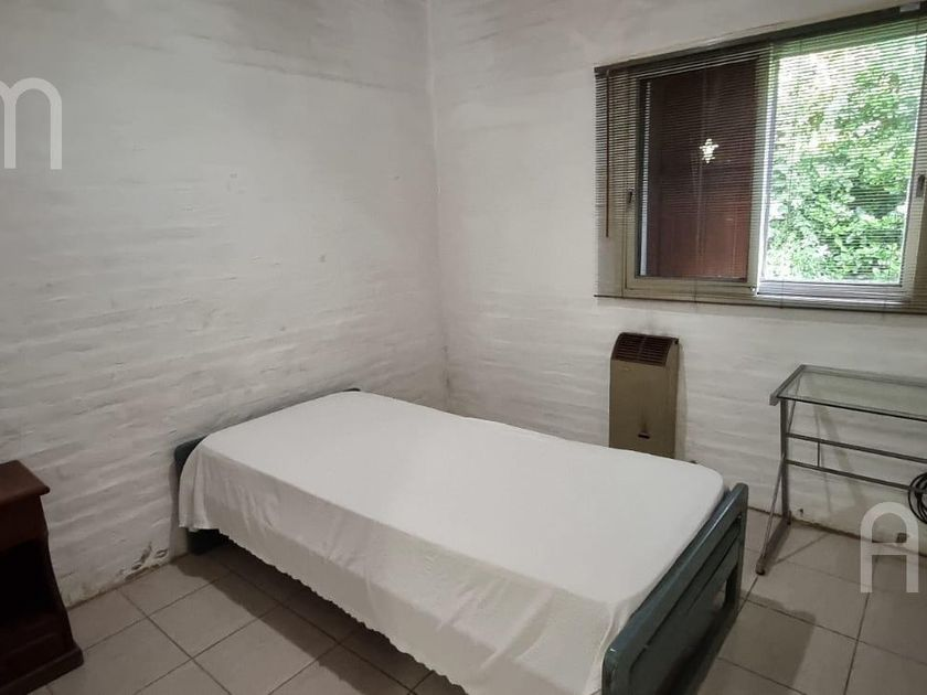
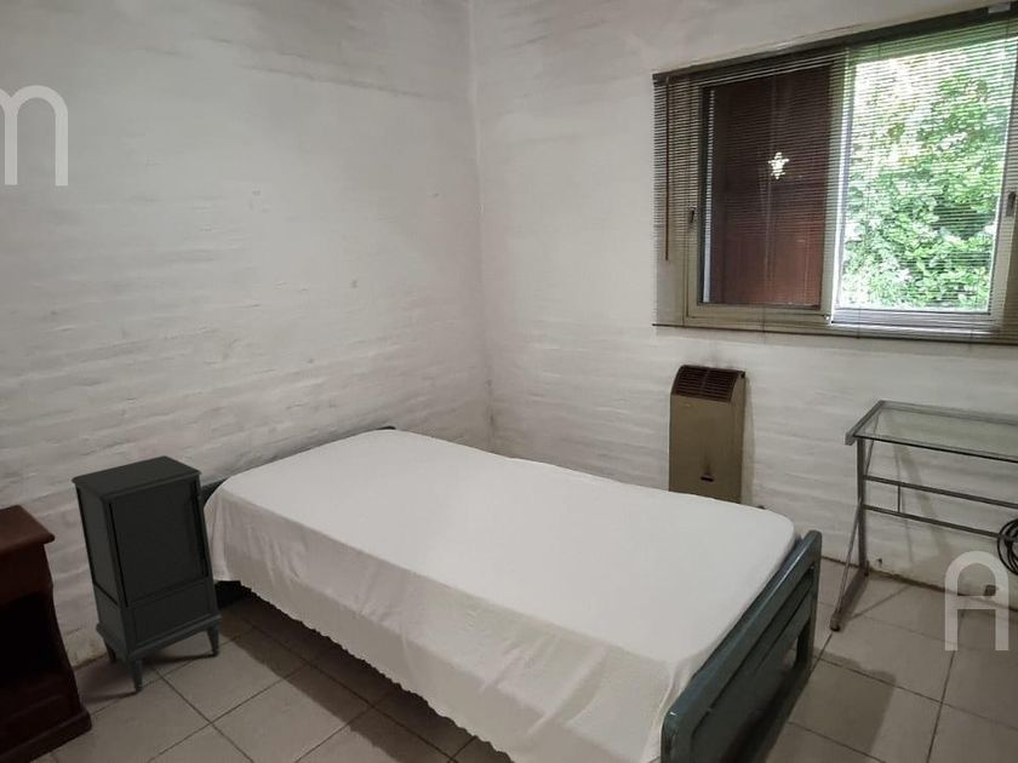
+ nightstand (151, 568)
